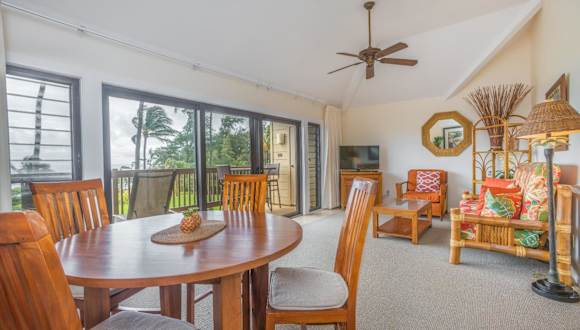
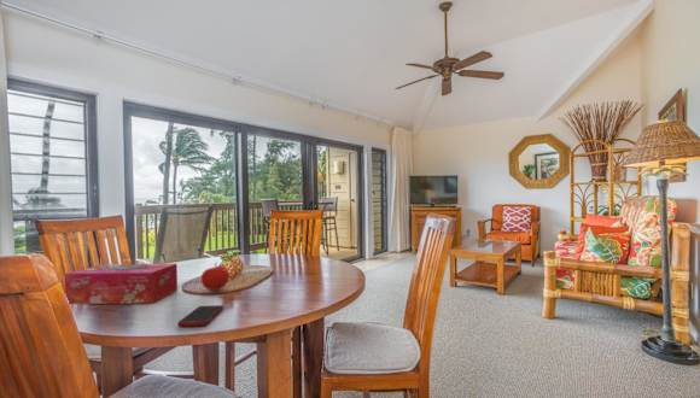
+ fruit (215, 275)
+ tissue box (124, 282)
+ cell phone (202, 315)
